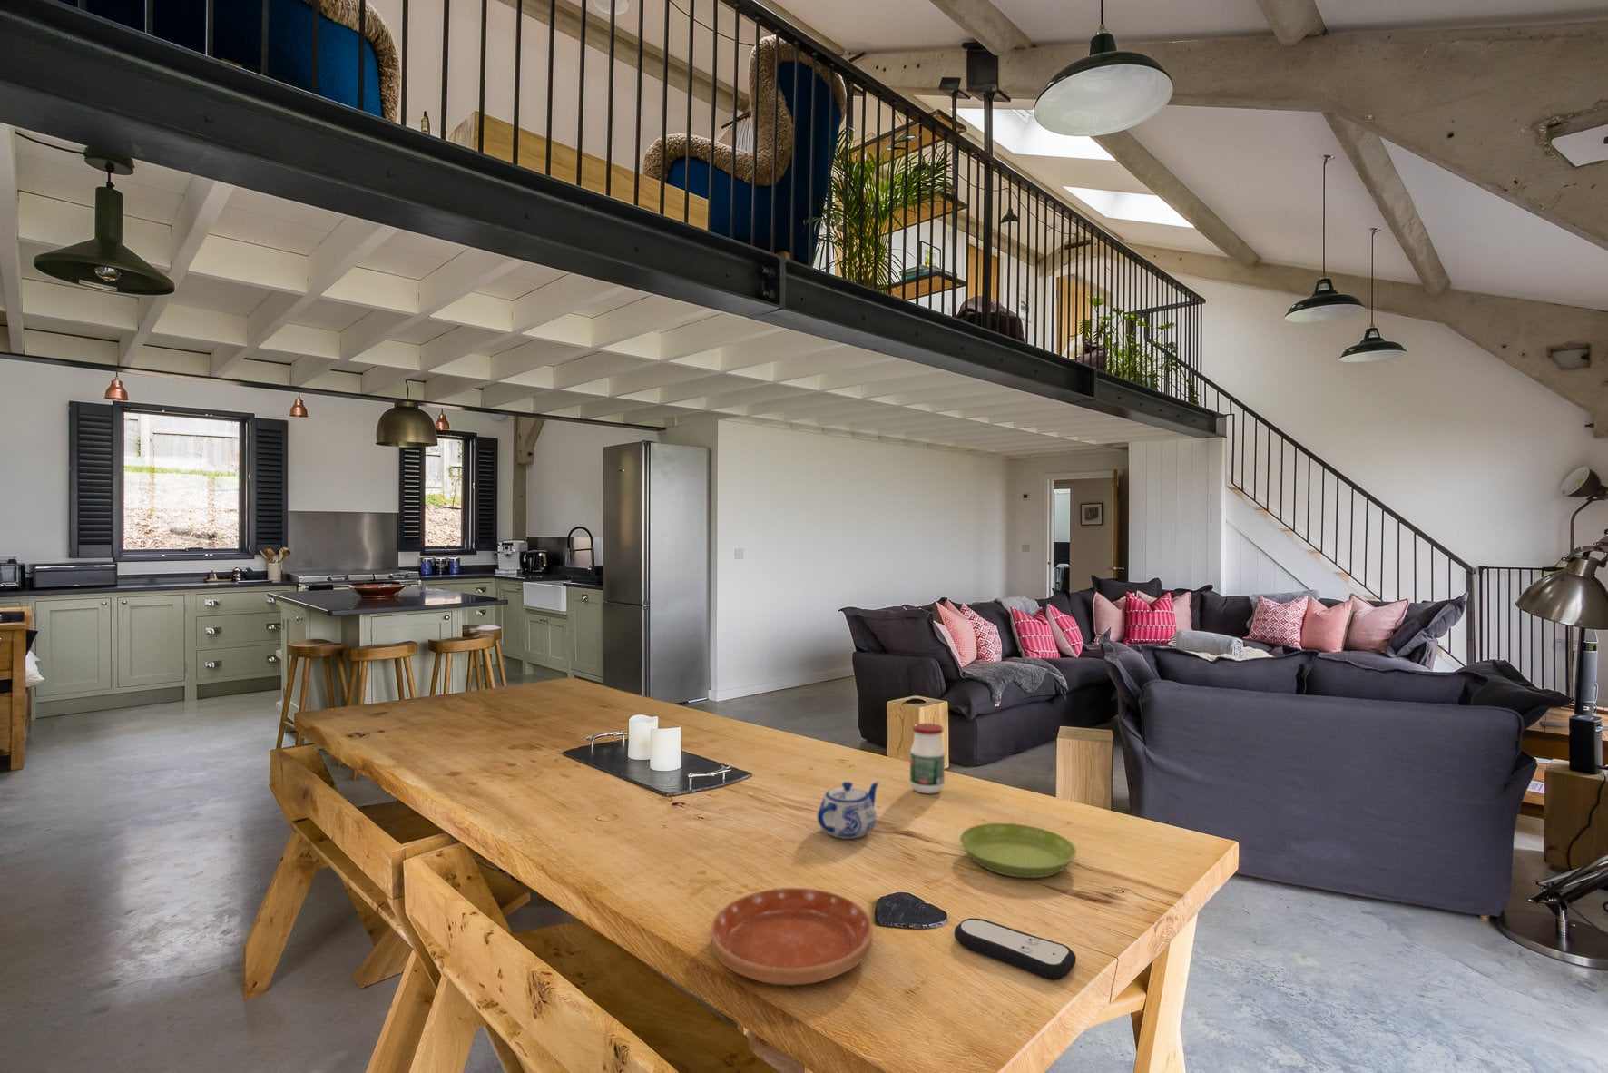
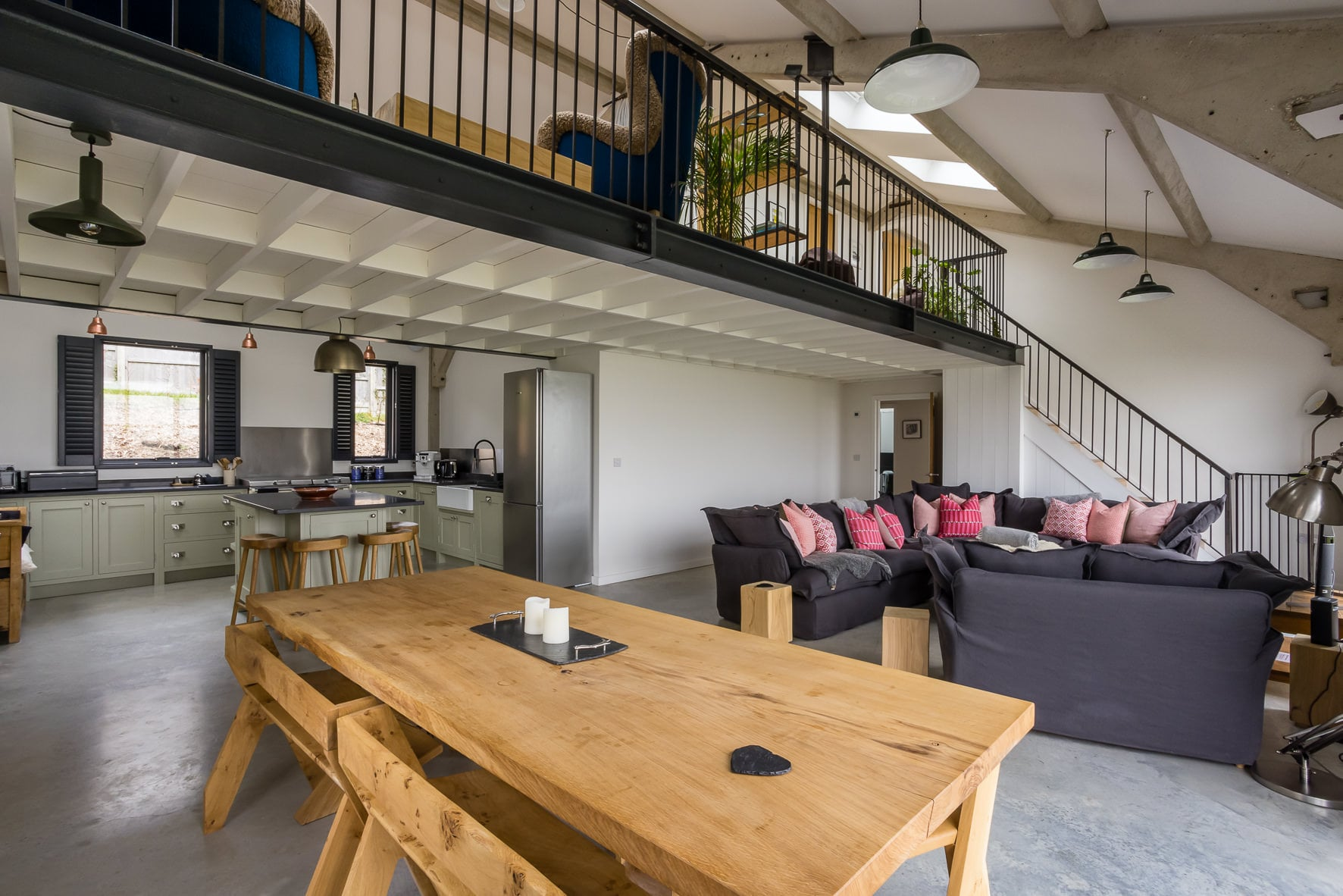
- jar (927, 758)
- saucer (791, 936)
- remote control (1012, 945)
- teapot (849, 805)
- saucer (1017, 851)
